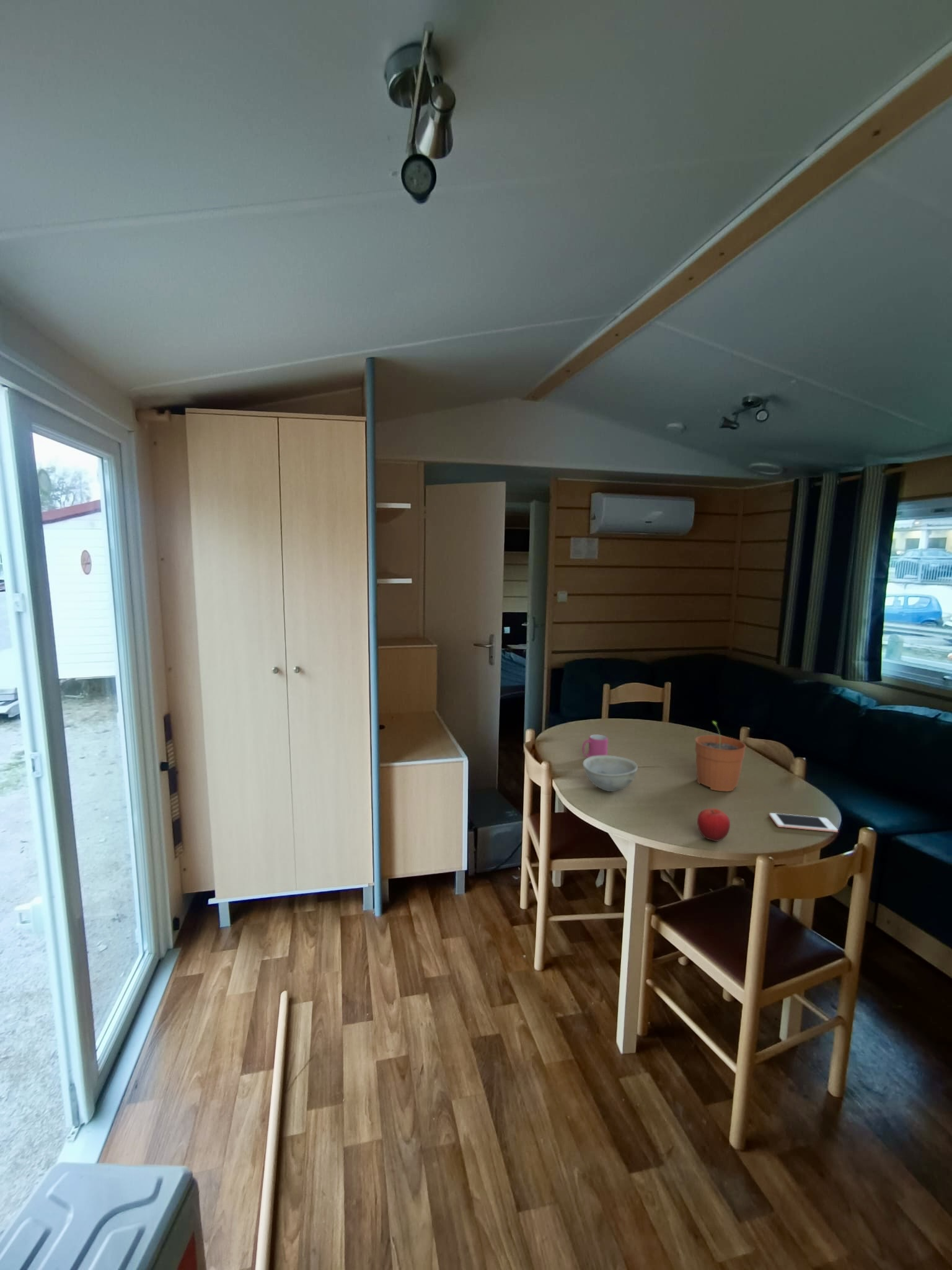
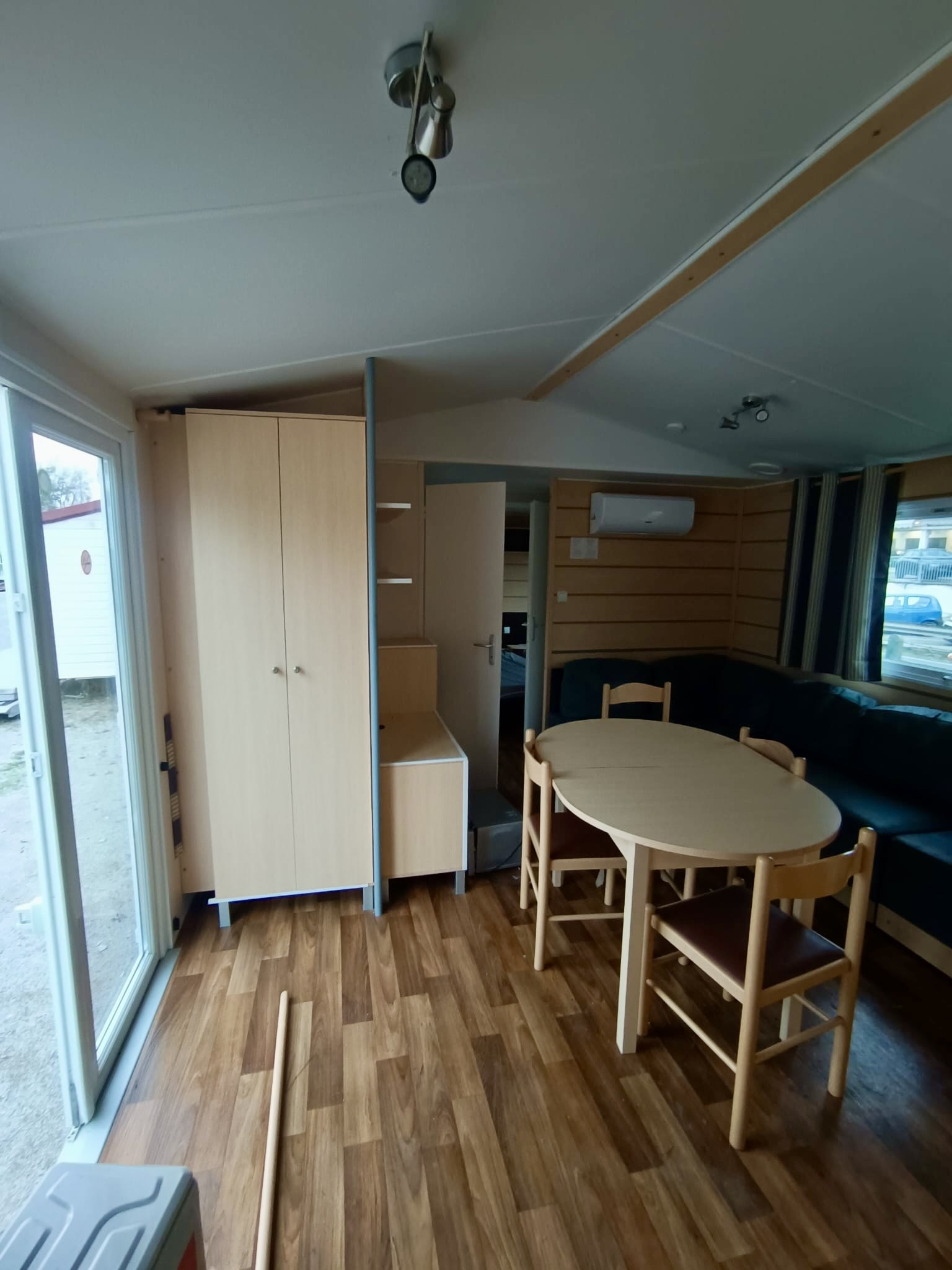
- mug (594, 748)
- fruit (713, 824)
- plant pot (719, 752)
- bowl (609, 776)
- cell phone (802, 822)
